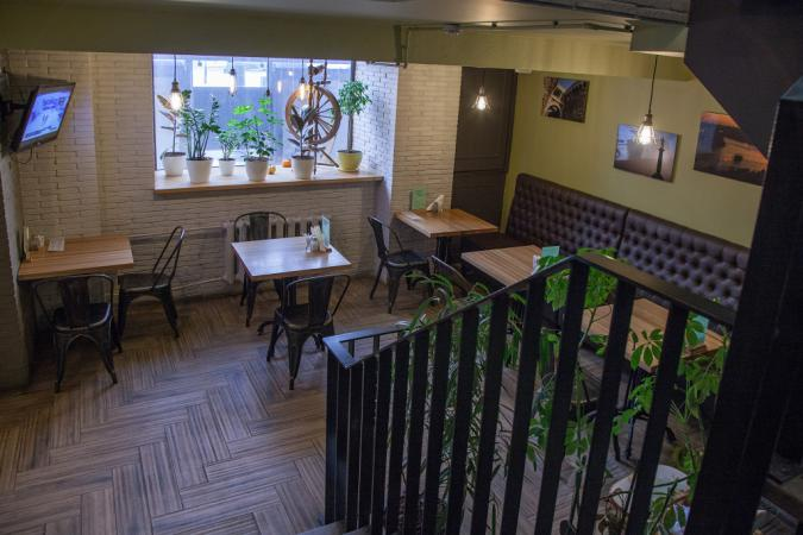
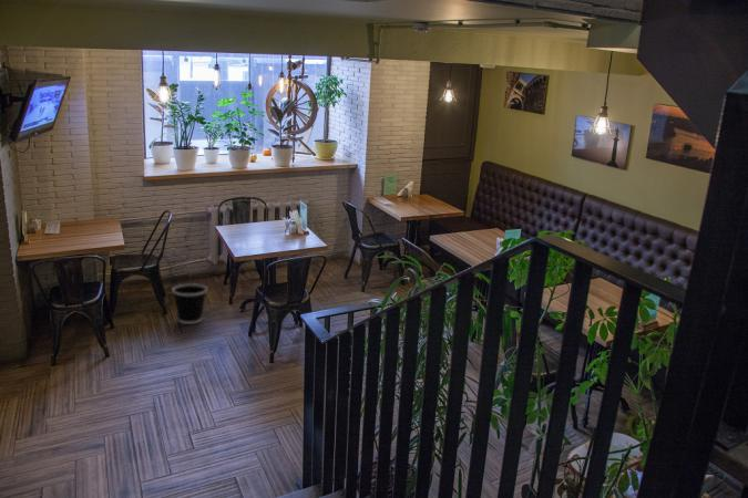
+ wastebasket (189, 304)
